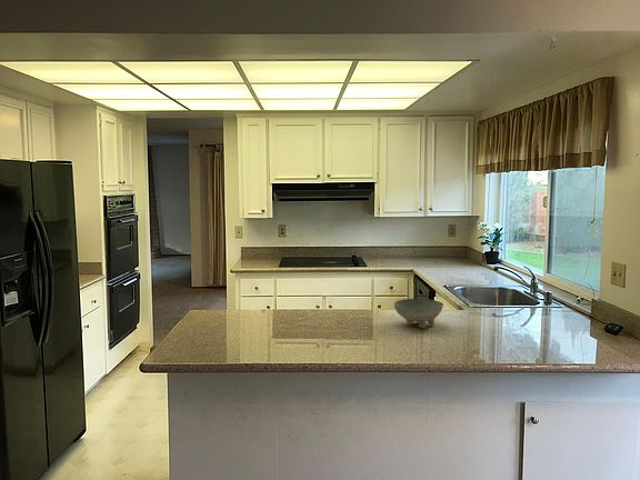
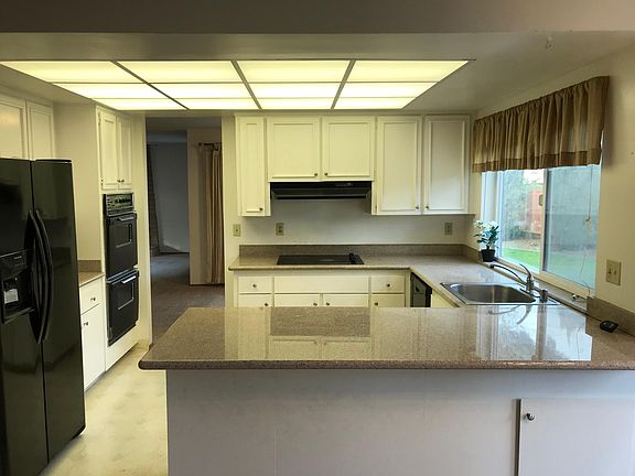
- bowl (418, 313)
